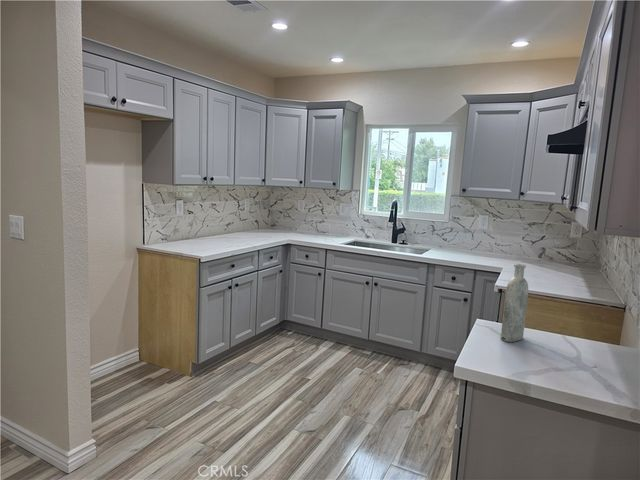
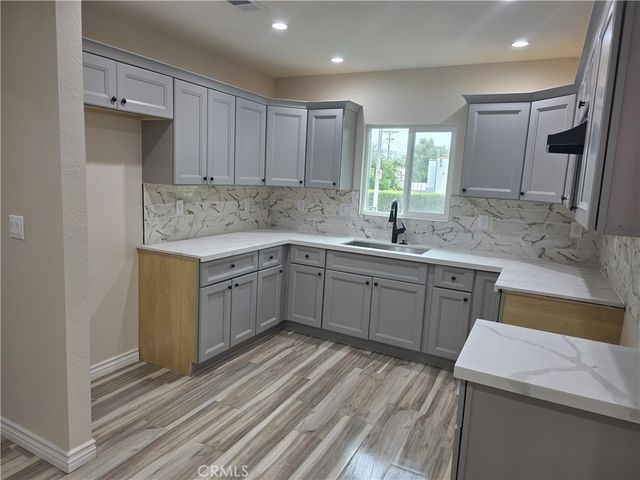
- bottle (515, 301)
